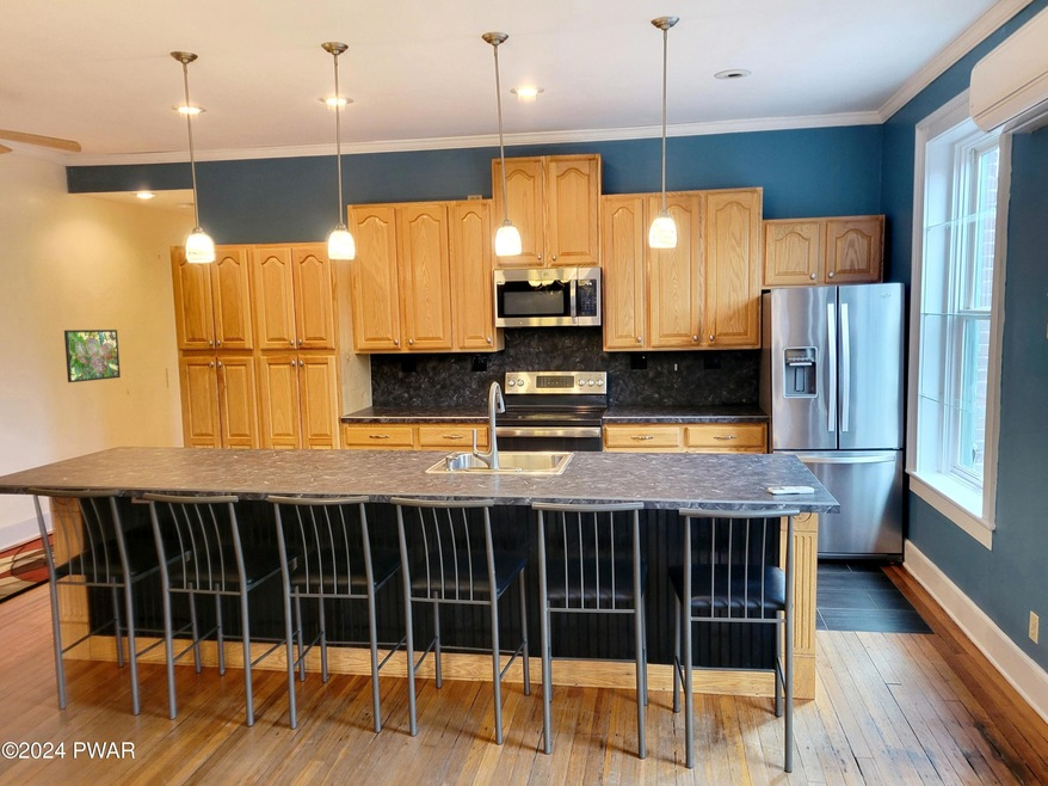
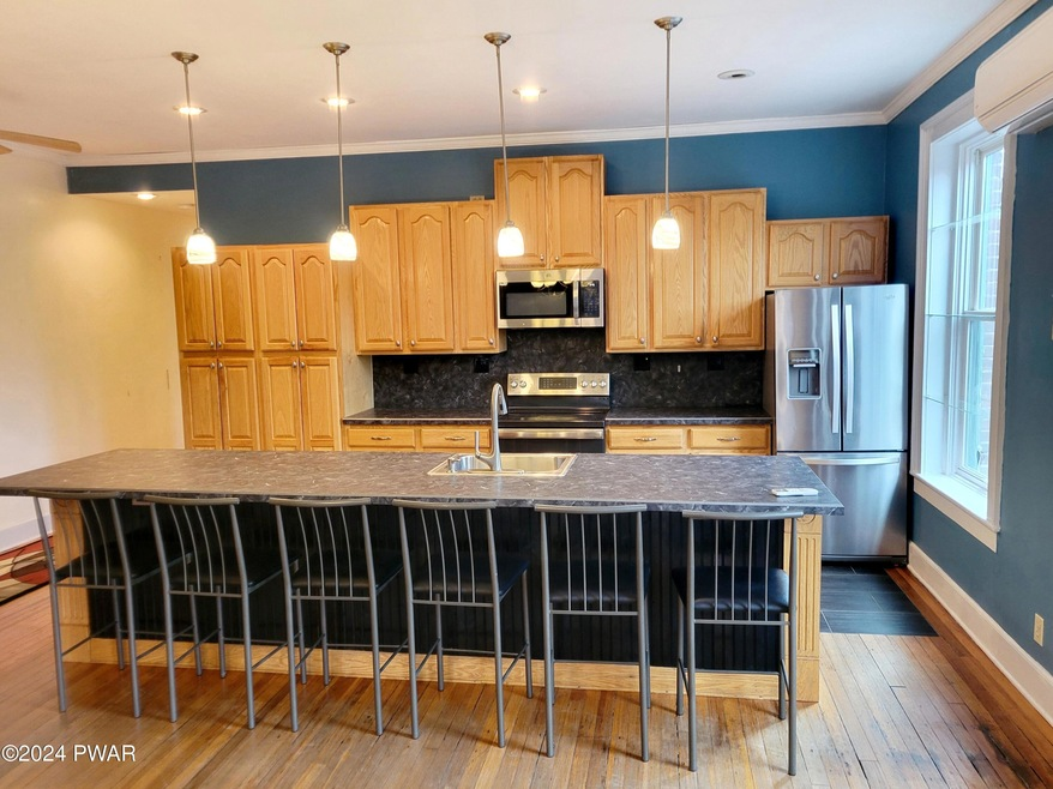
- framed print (93, 355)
